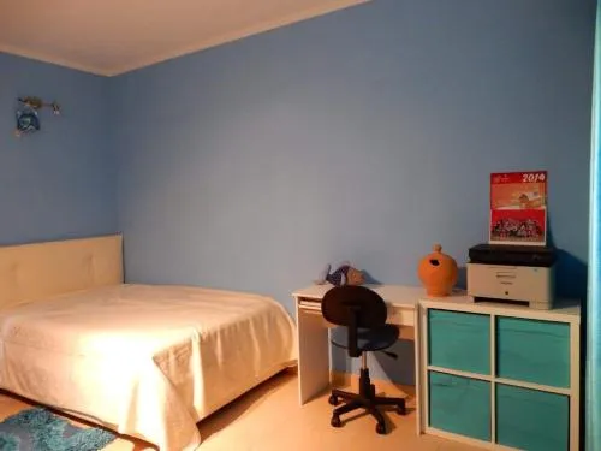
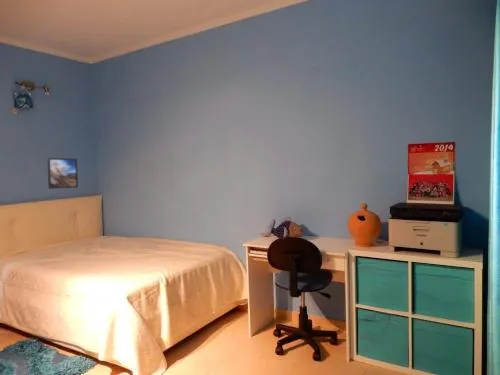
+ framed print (63, 173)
